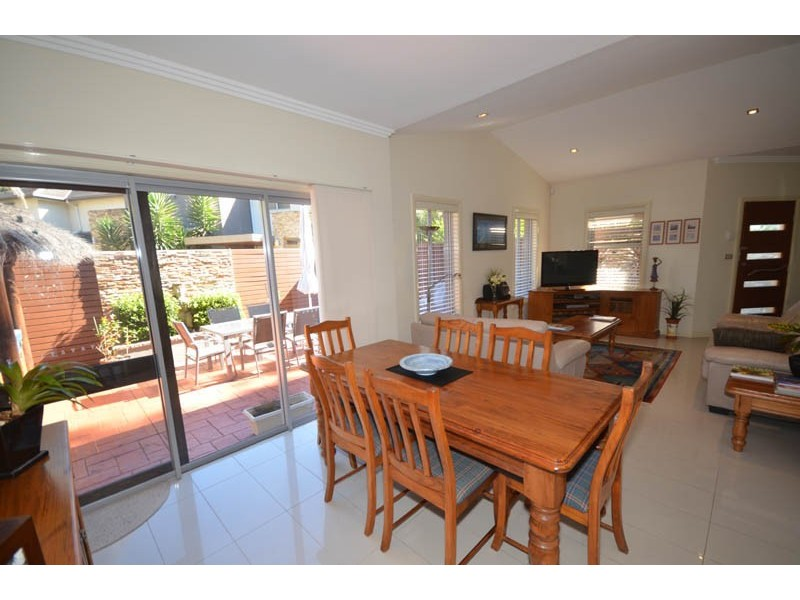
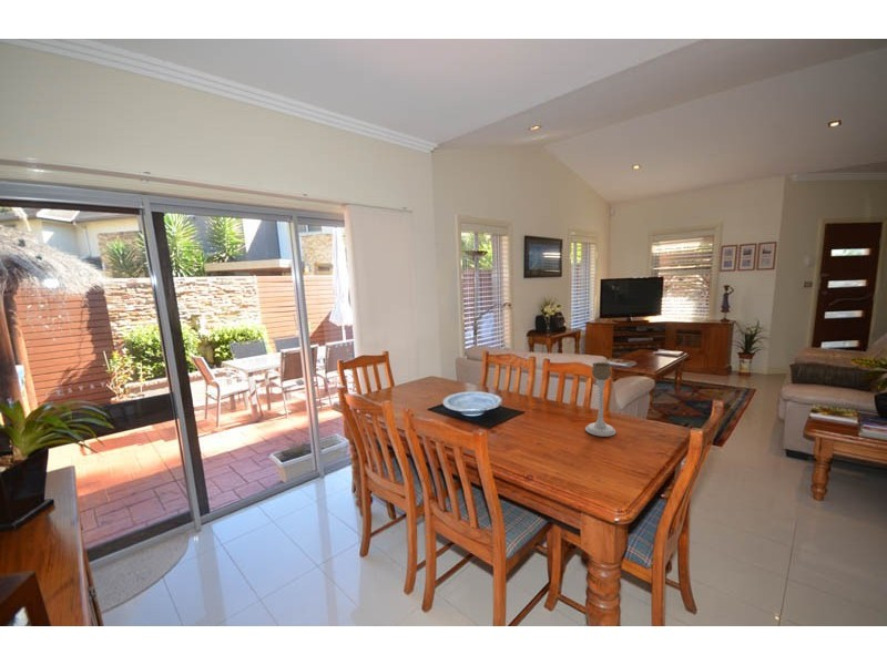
+ candle holder (601, 397)
